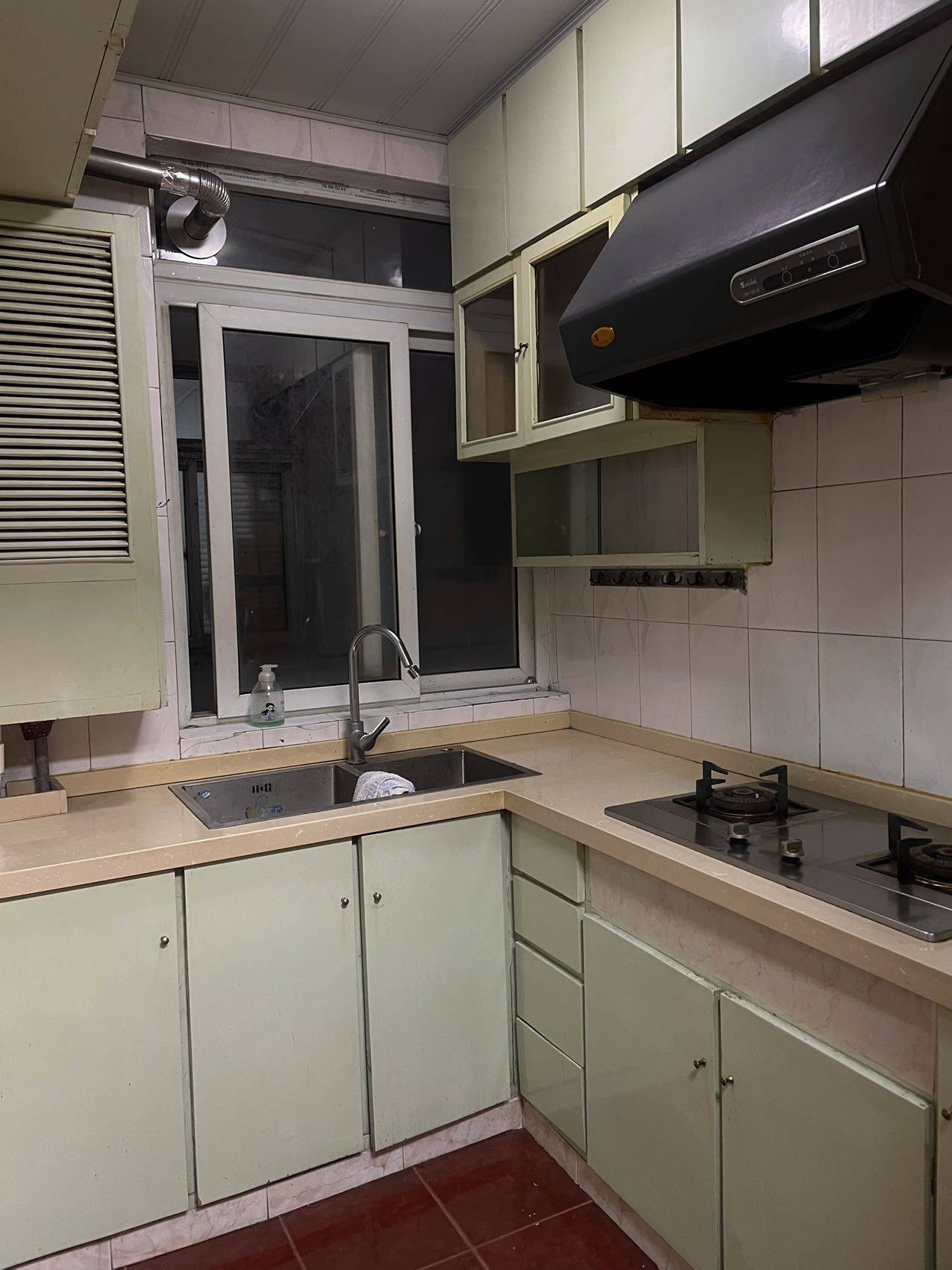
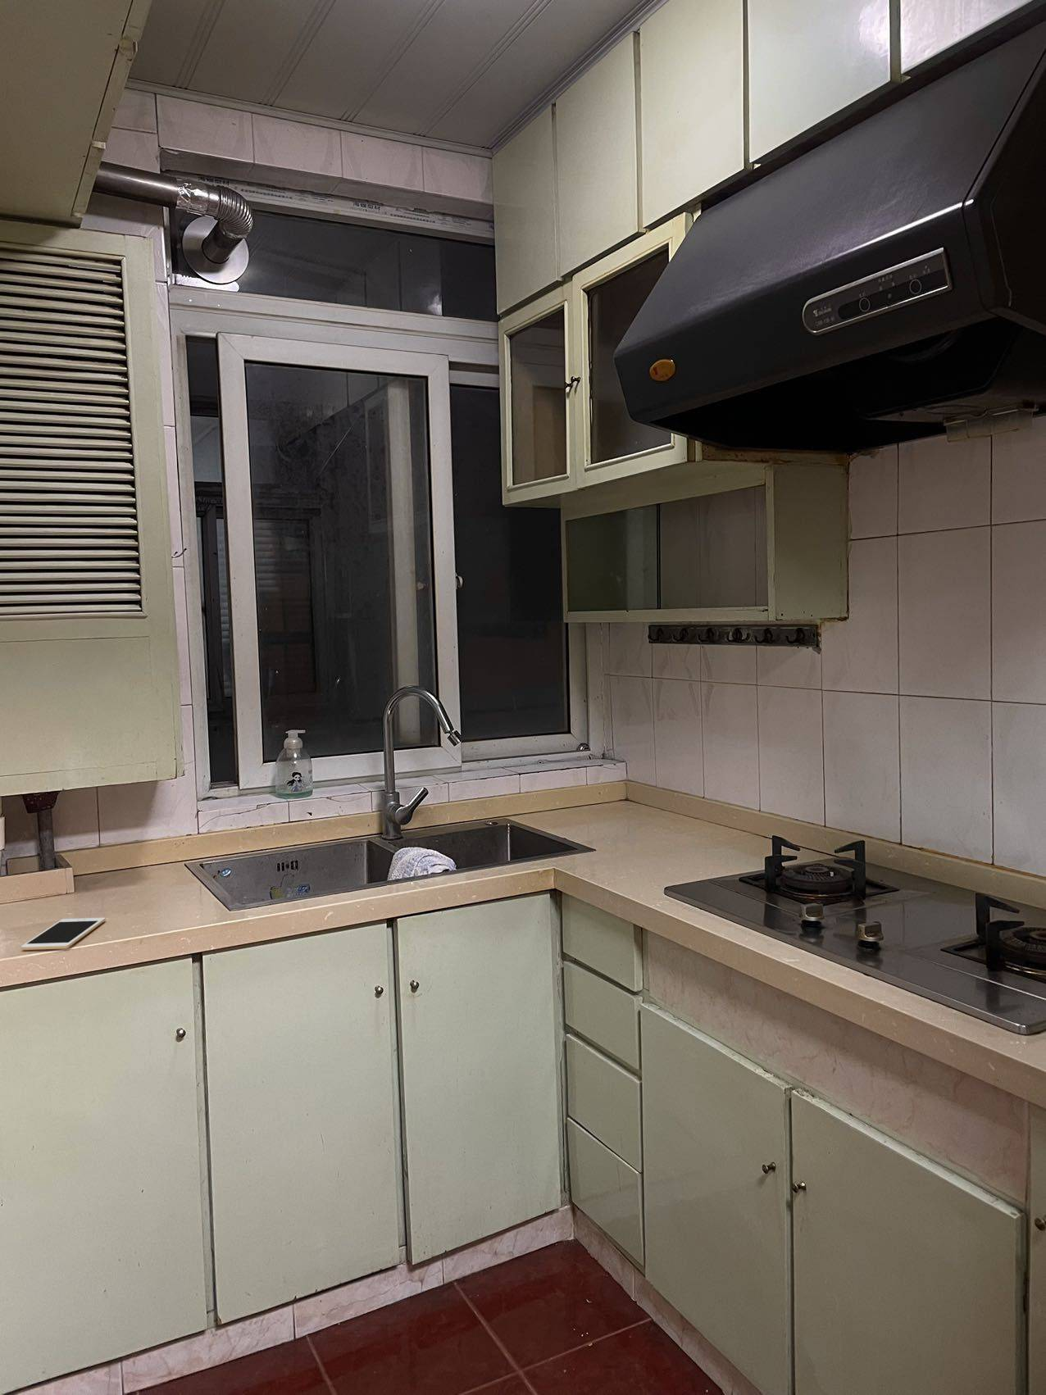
+ cell phone (65, 933)
